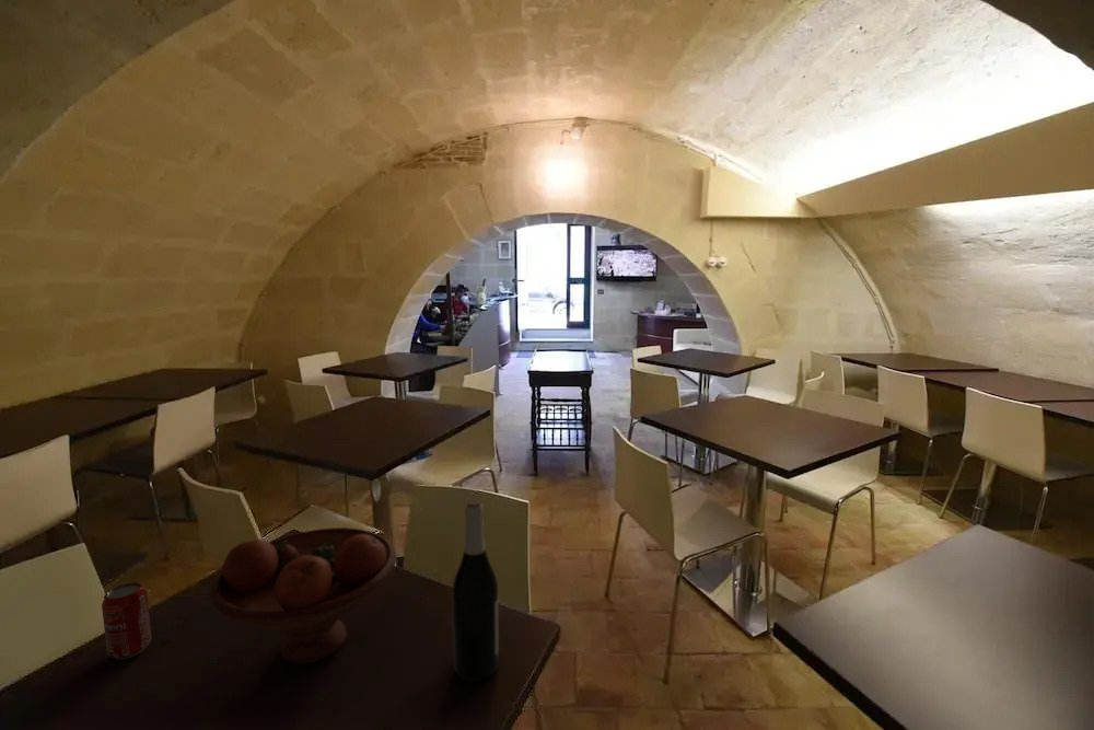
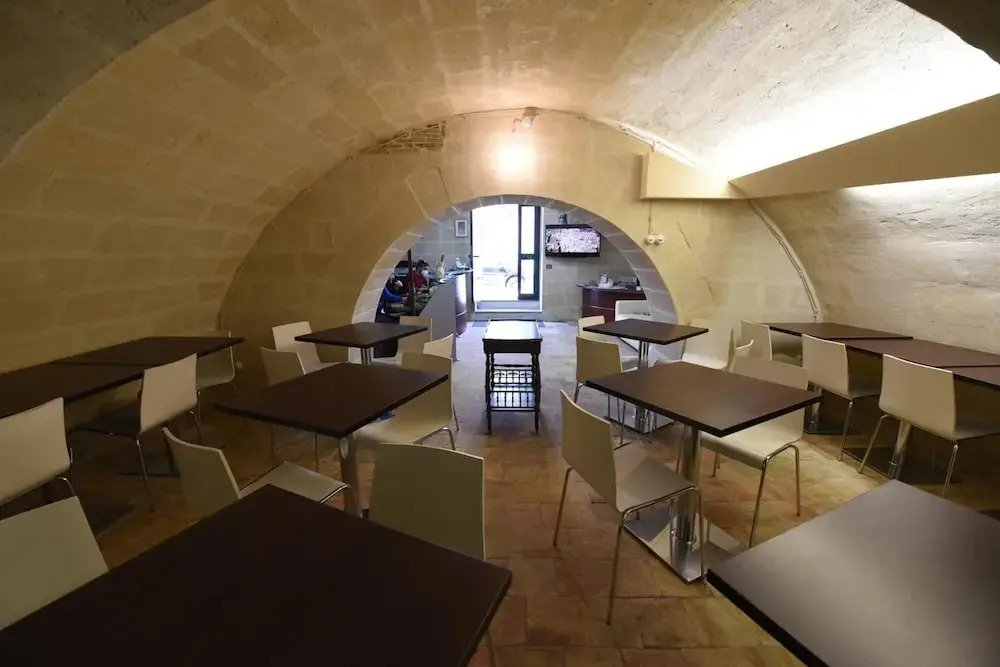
- wine bottle (475, 586)
- fruit bowl (311, 589)
- beverage can (127, 621)
